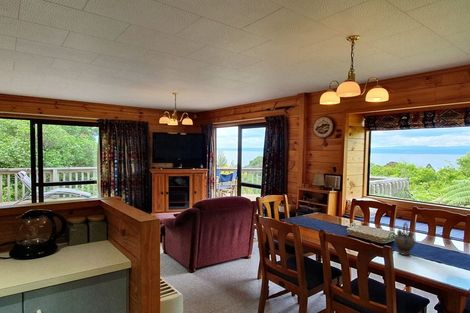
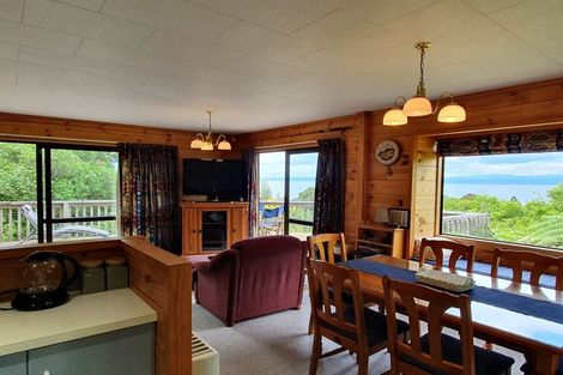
- teapot (404, 238)
